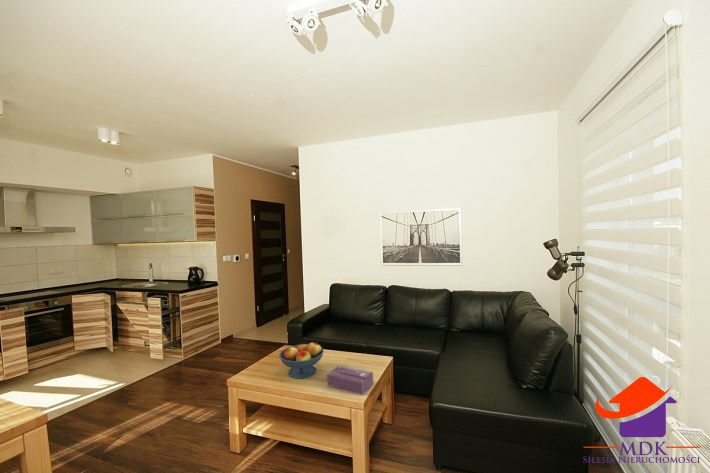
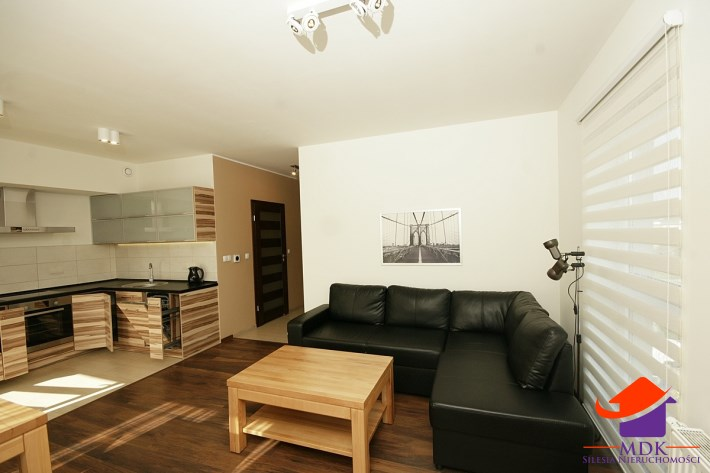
- fruit bowl (301, 358)
- tissue box (350, 378)
